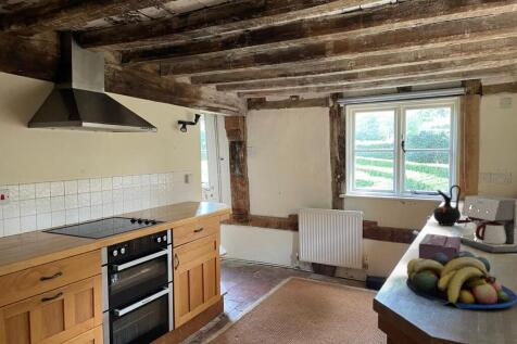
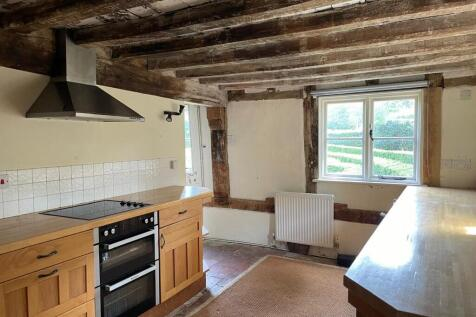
- coffee maker (490, 221)
- fruit bowl (458, 272)
- ceramic jug (446, 204)
- tissue box (440, 249)
